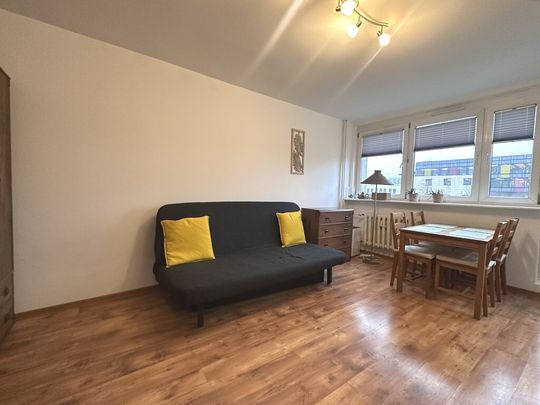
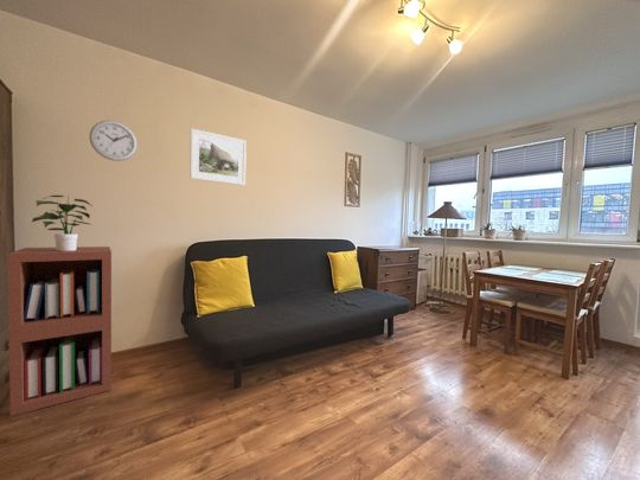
+ potted plant (64, 223)
+ wall clock (114, 140)
+ bookshelf (68, 318)
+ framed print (219, 158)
